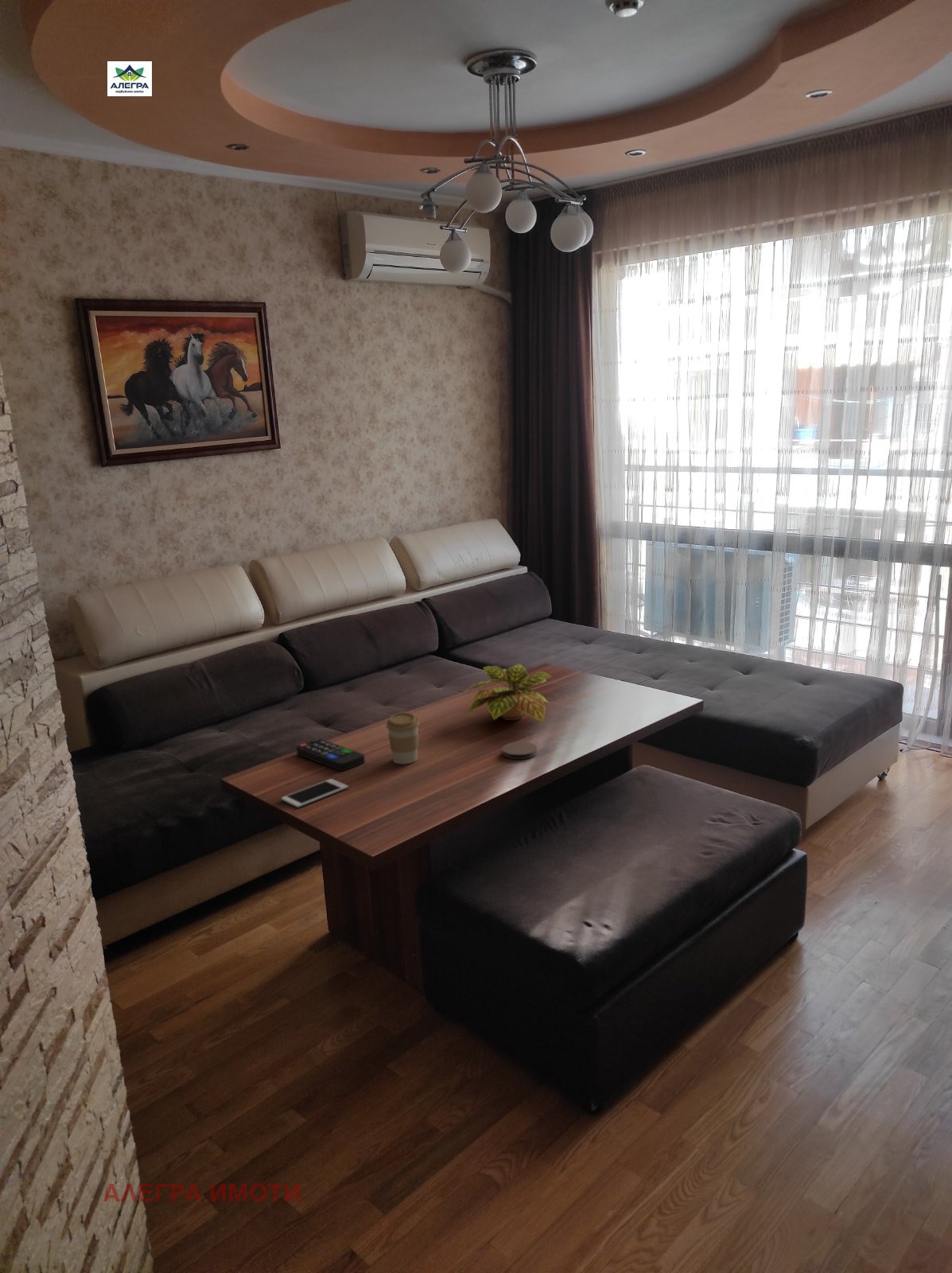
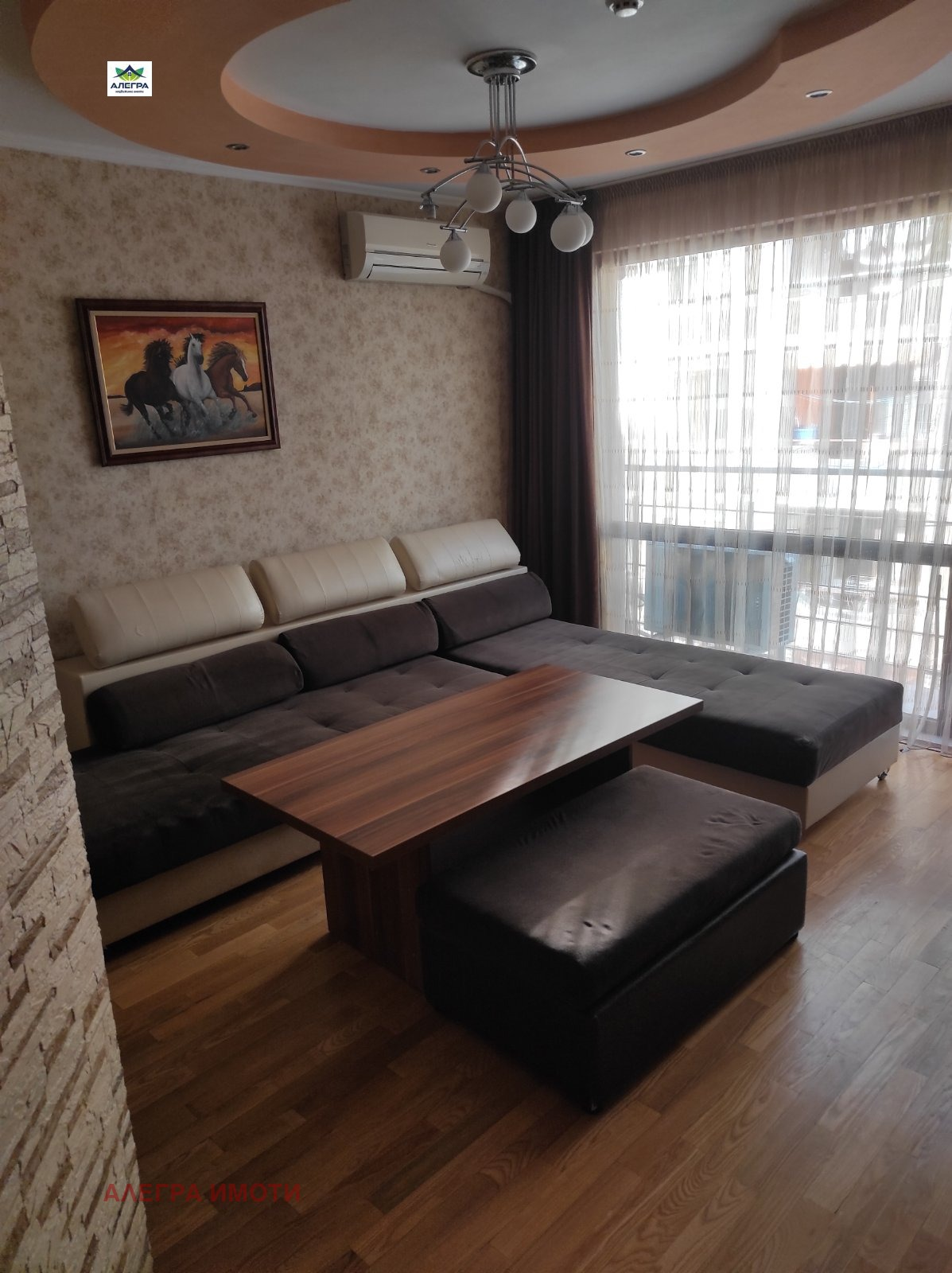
- cell phone (315, 792)
- coaster (519, 750)
- coffee cup (403, 738)
- plant (505, 692)
- remote control (329, 753)
